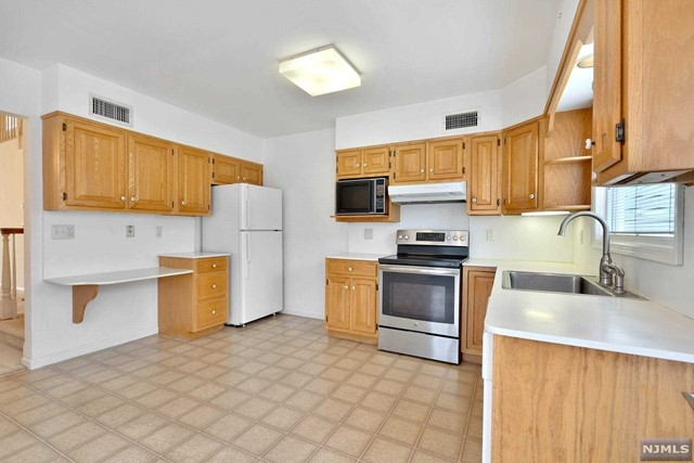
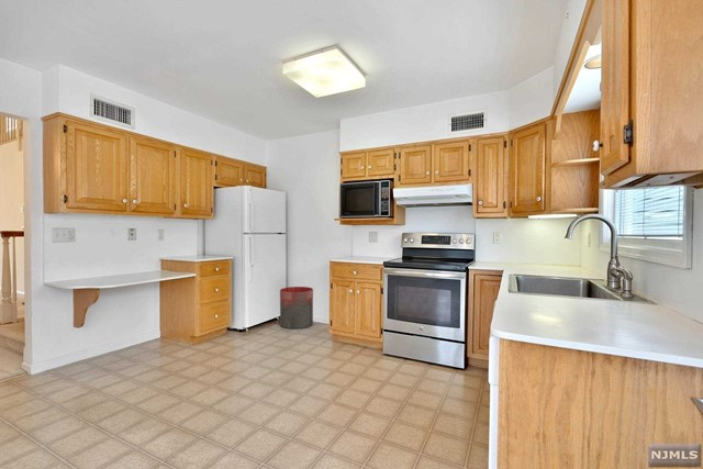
+ trash can (297, 306)
